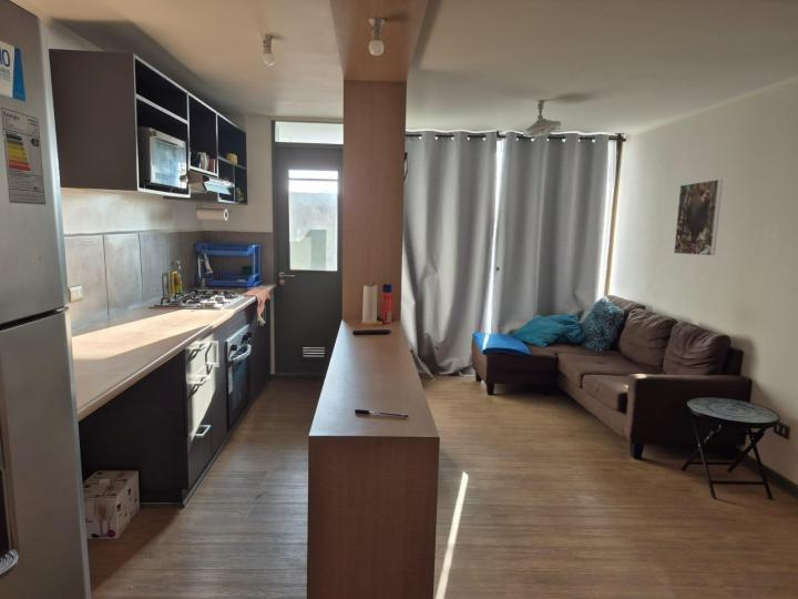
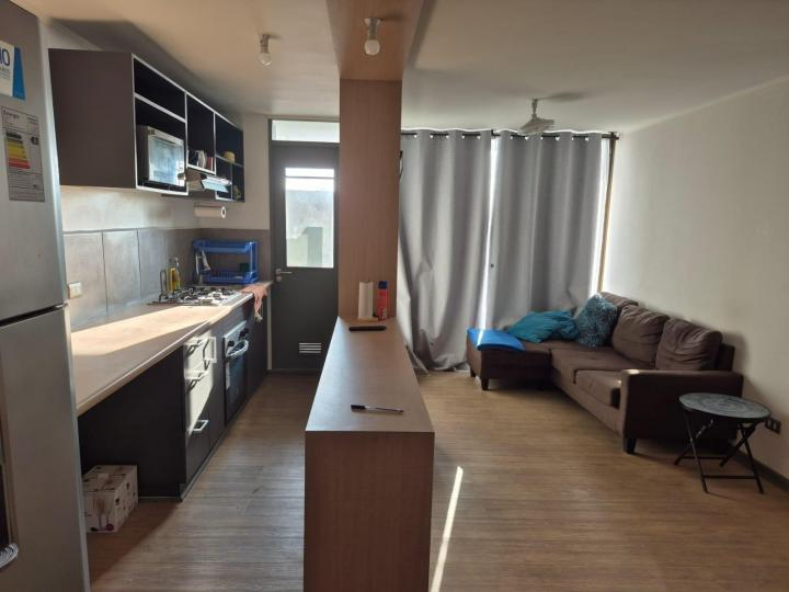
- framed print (696, 219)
